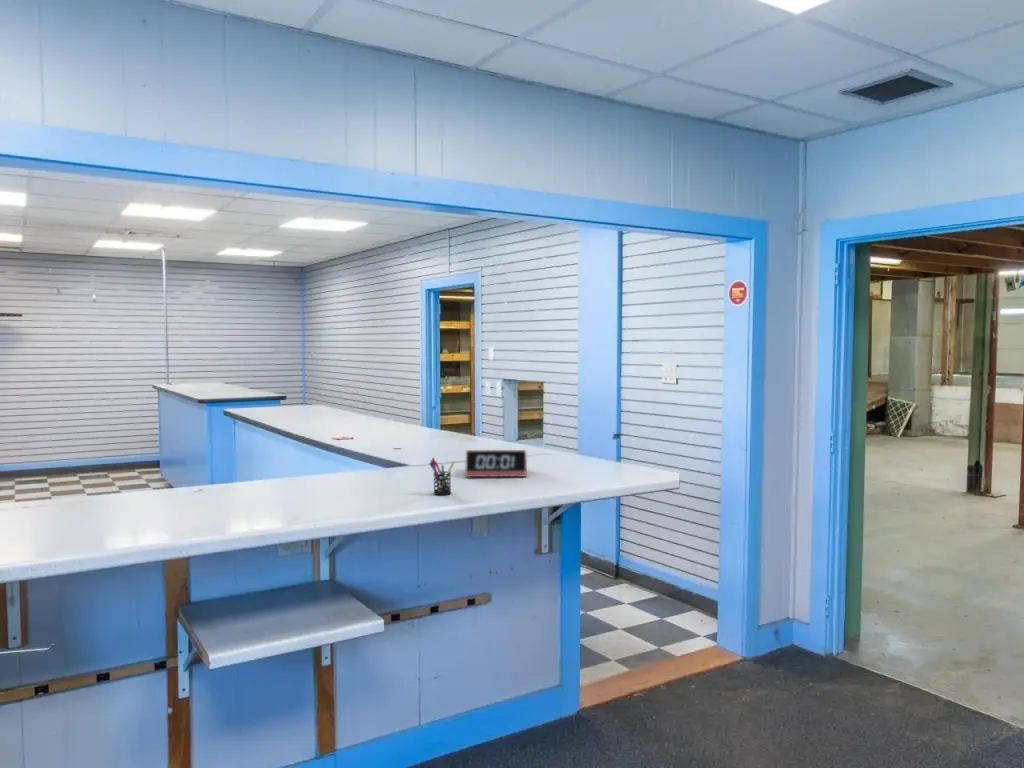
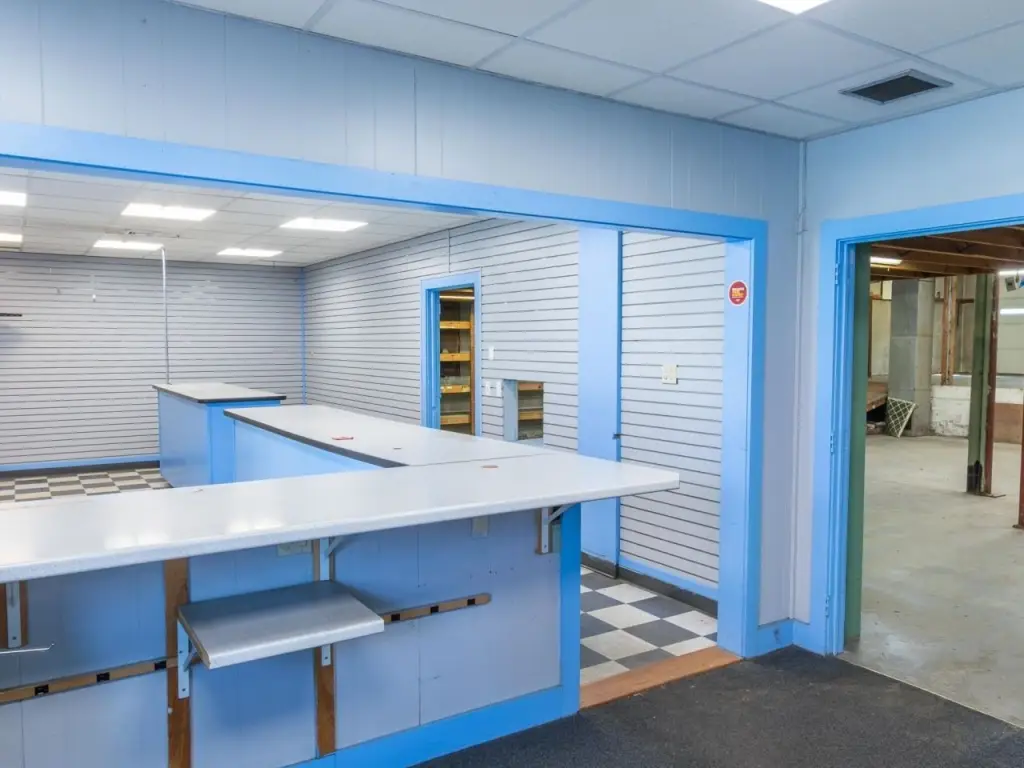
- alarm clock (496, 461)
- pen holder (441, 475)
